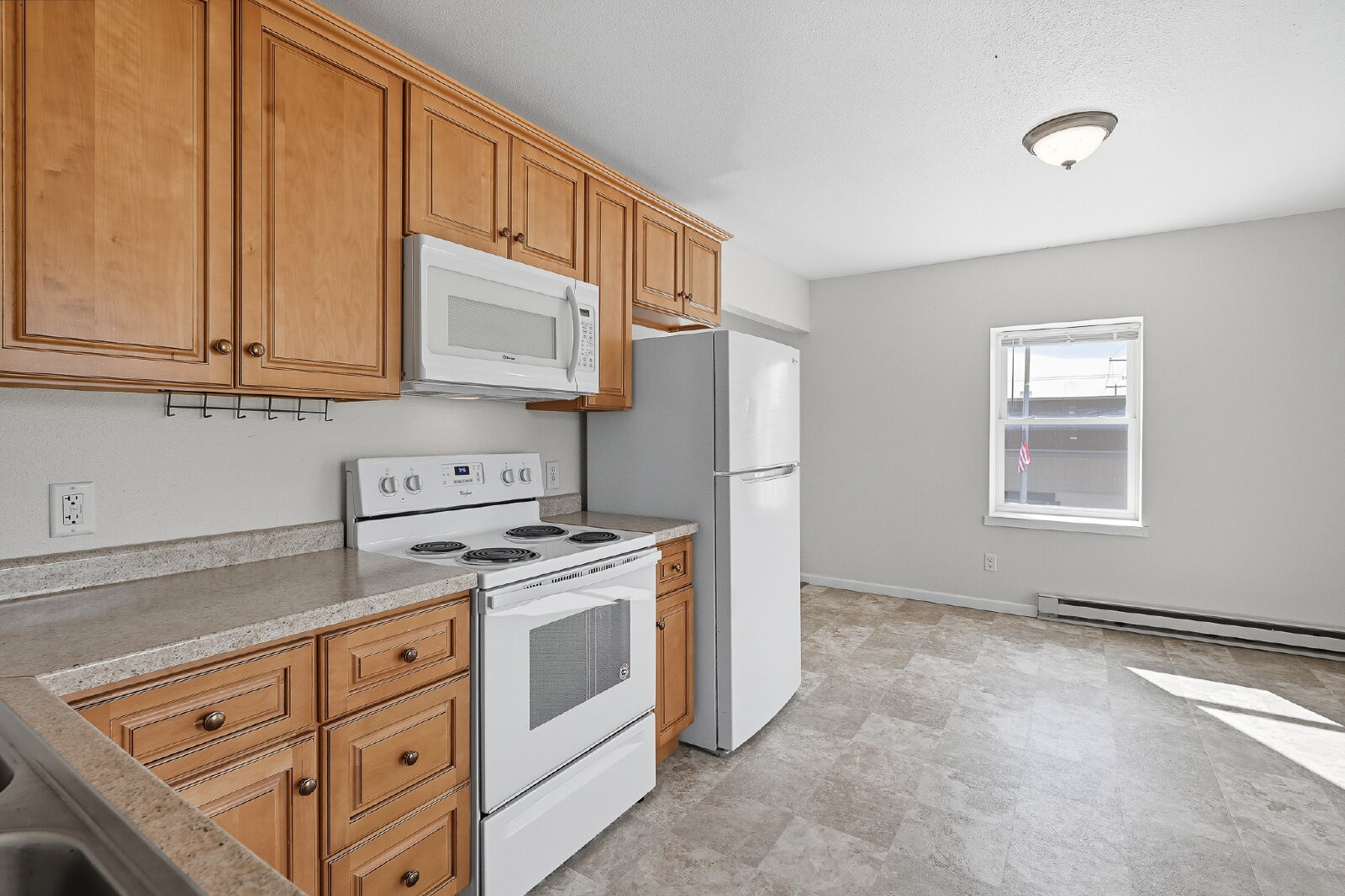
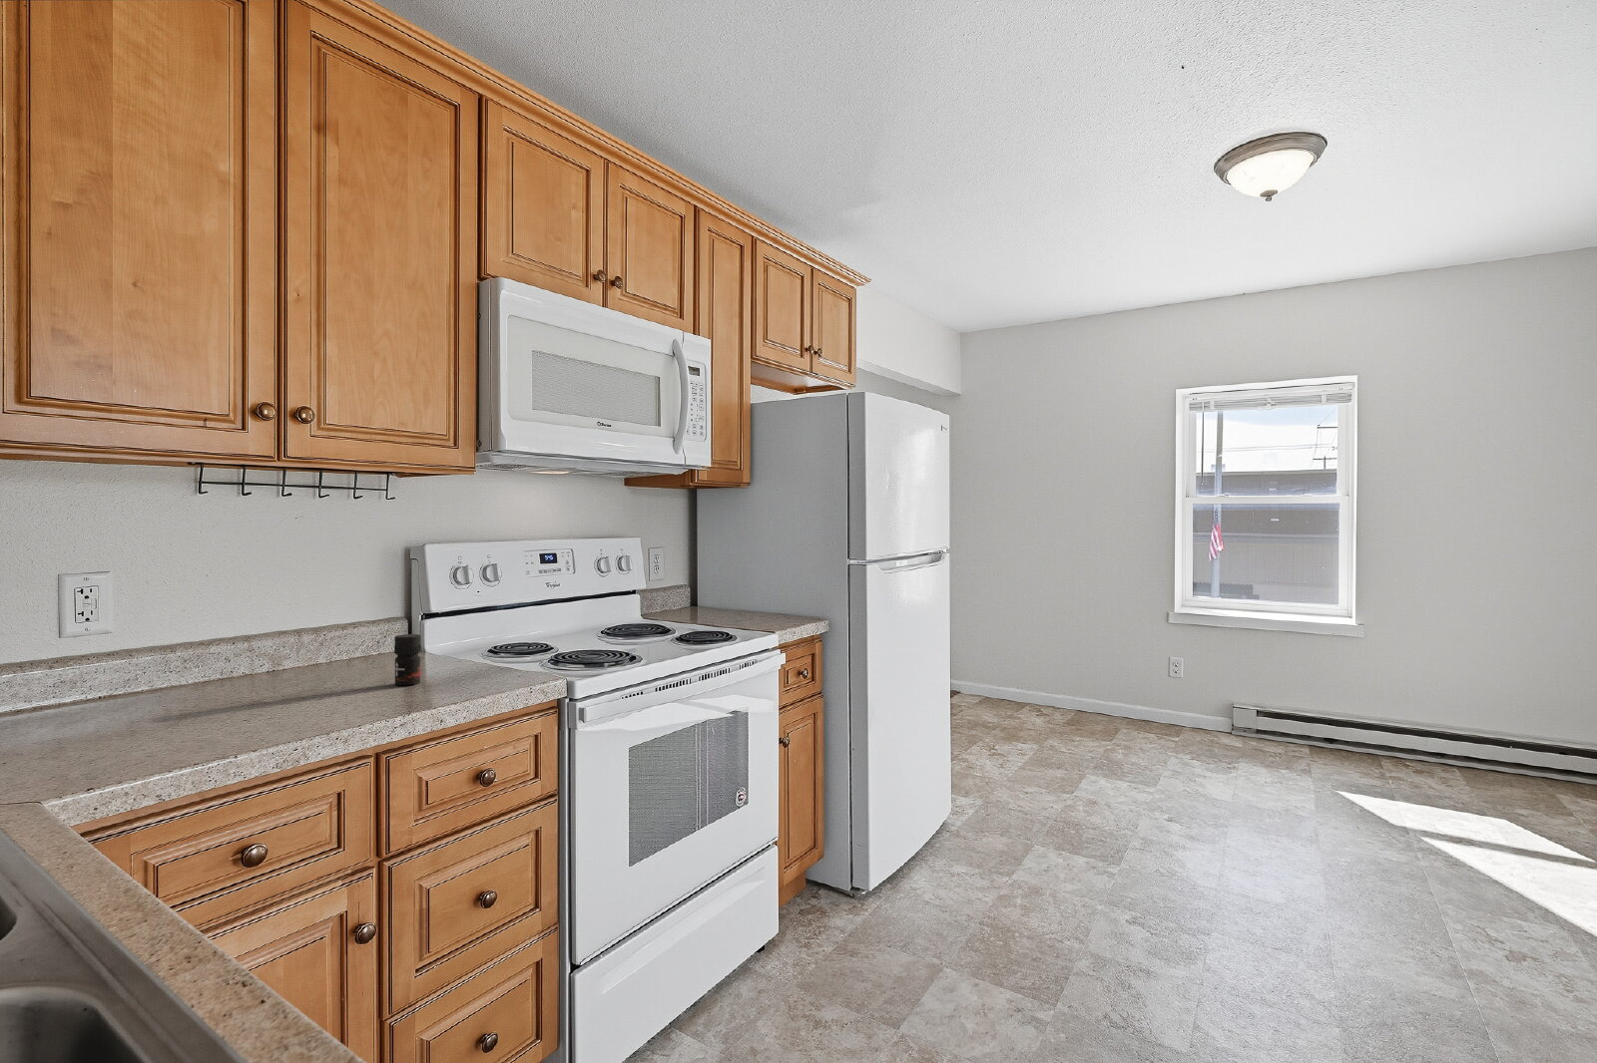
+ jar (407, 660)
